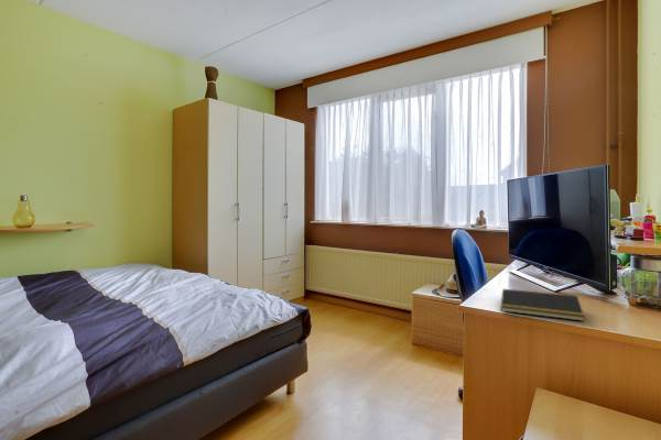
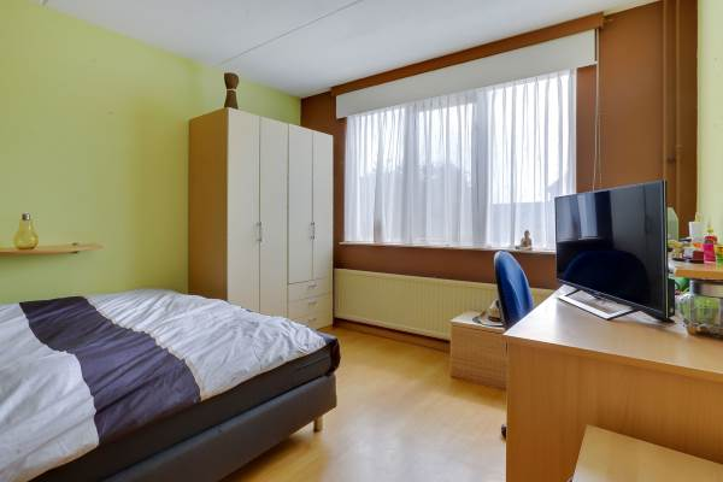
- notepad (539, 302)
